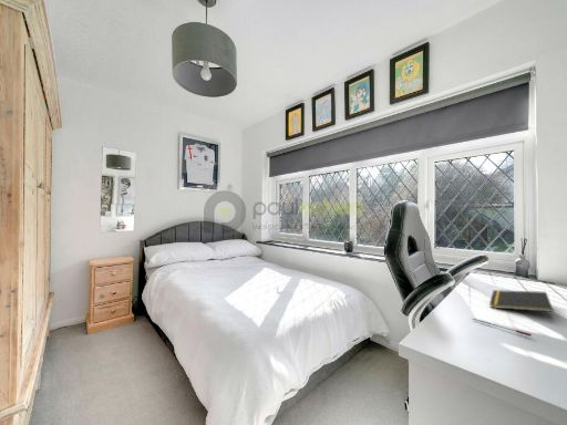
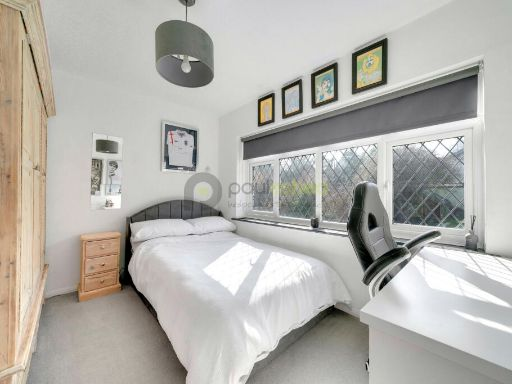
- pen (498, 325)
- notepad (518, 299)
